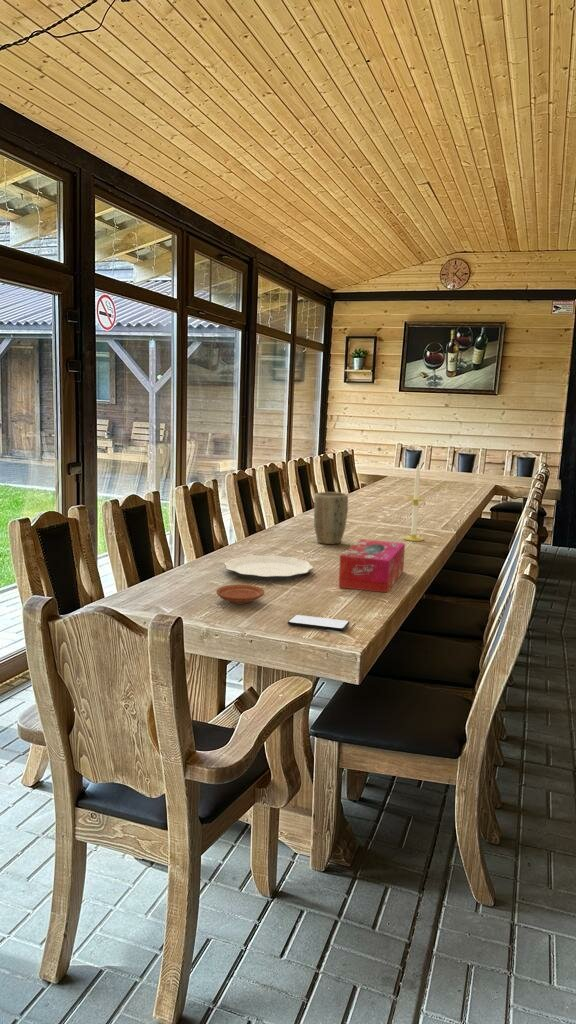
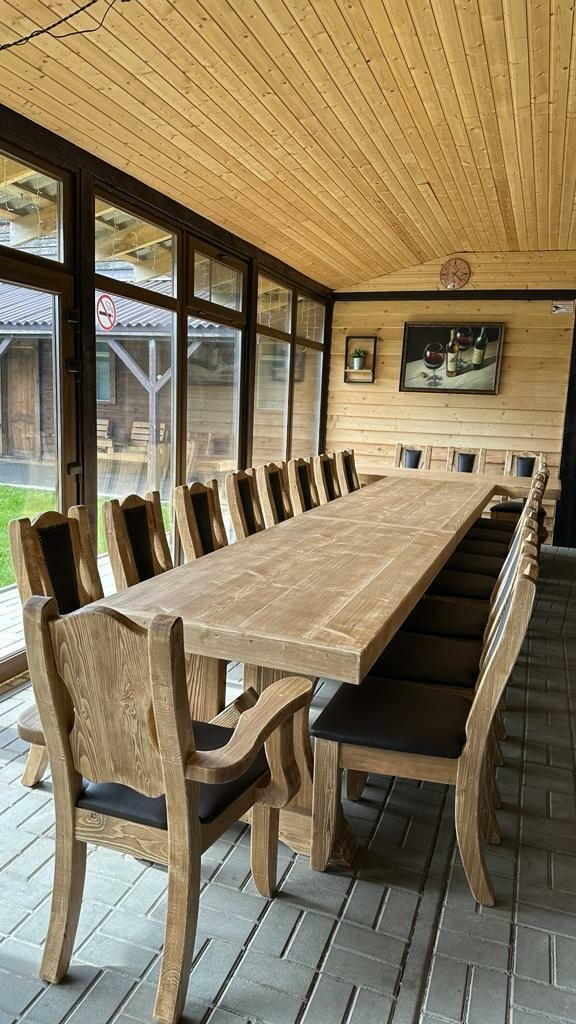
- plate (268, 568)
- tissue box (373, 564)
- plant pot (330, 518)
- smartphone (318, 622)
- plate (240, 596)
- candle (415, 501)
